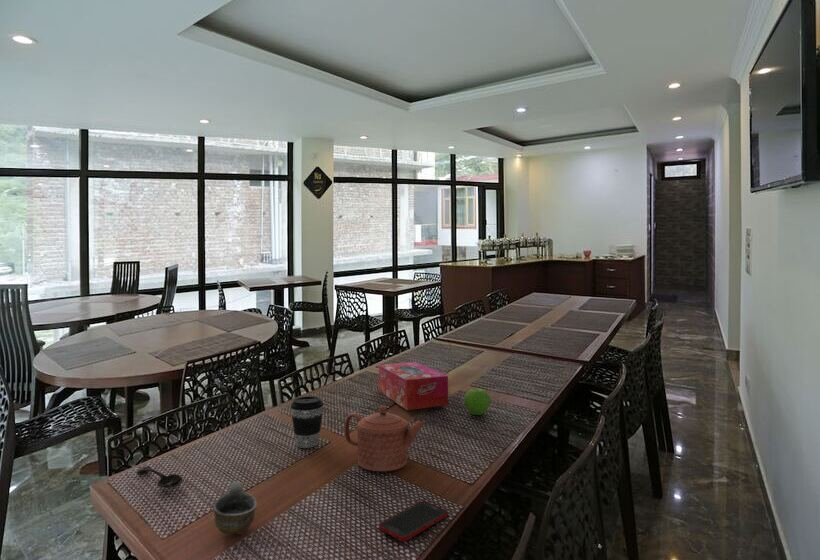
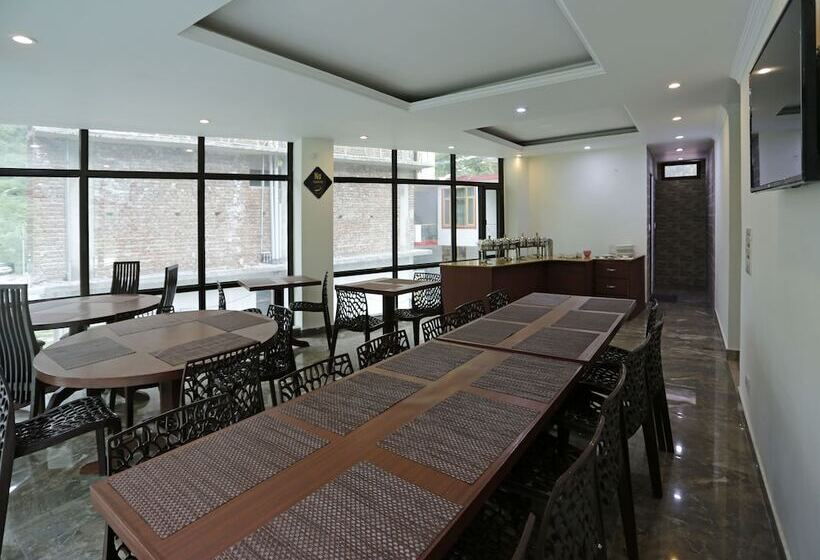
- fruit (477, 401)
- coffee cup (307, 421)
- teapot (383, 434)
- cup (237, 509)
- tissue box (411, 383)
- spoon (159, 475)
- cell phone (414, 520)
